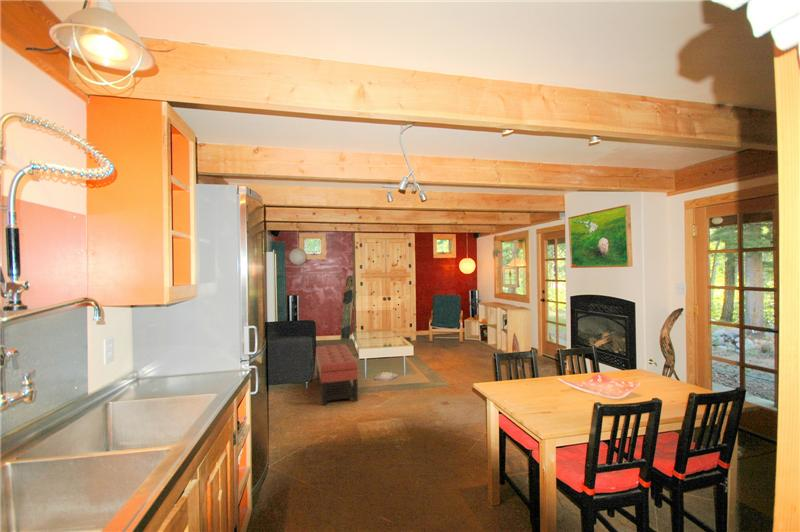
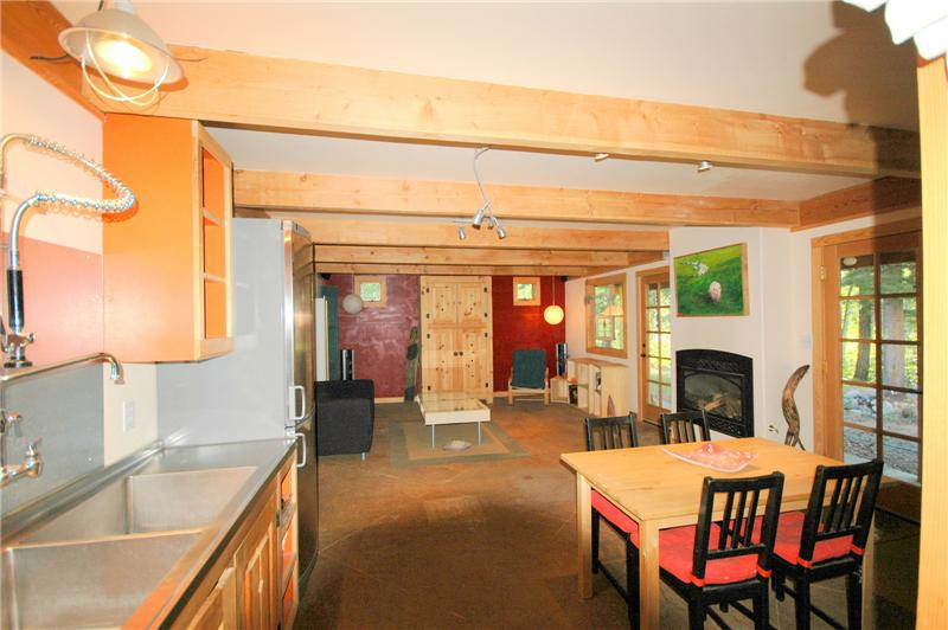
- ottoman (335, 370)
